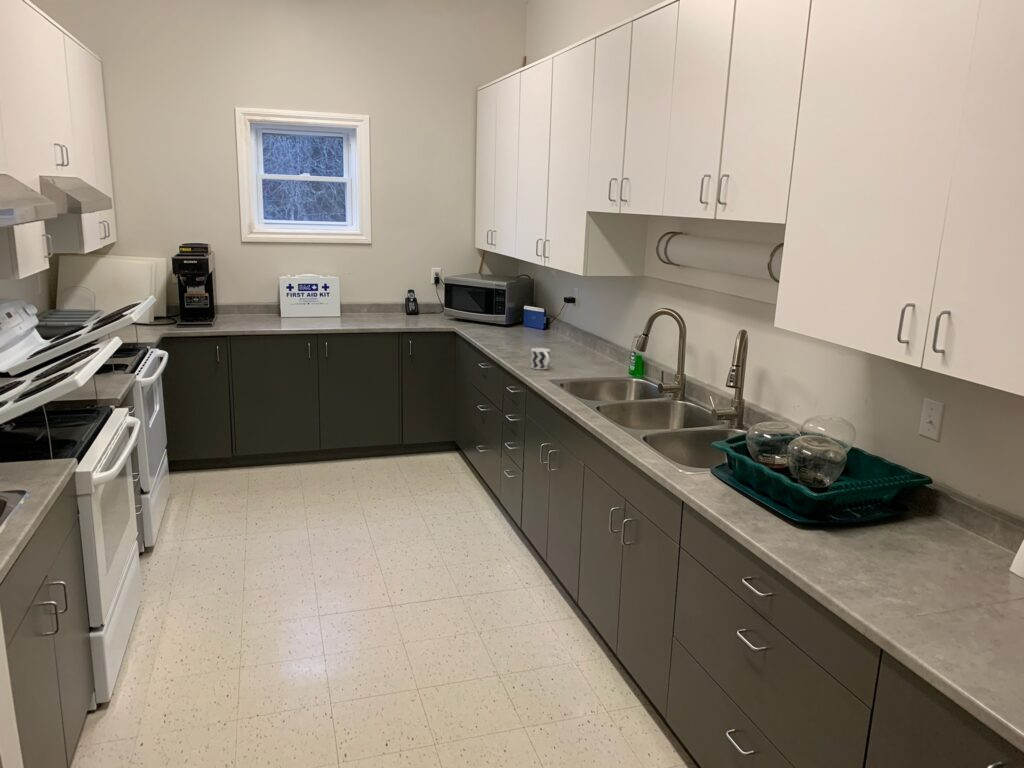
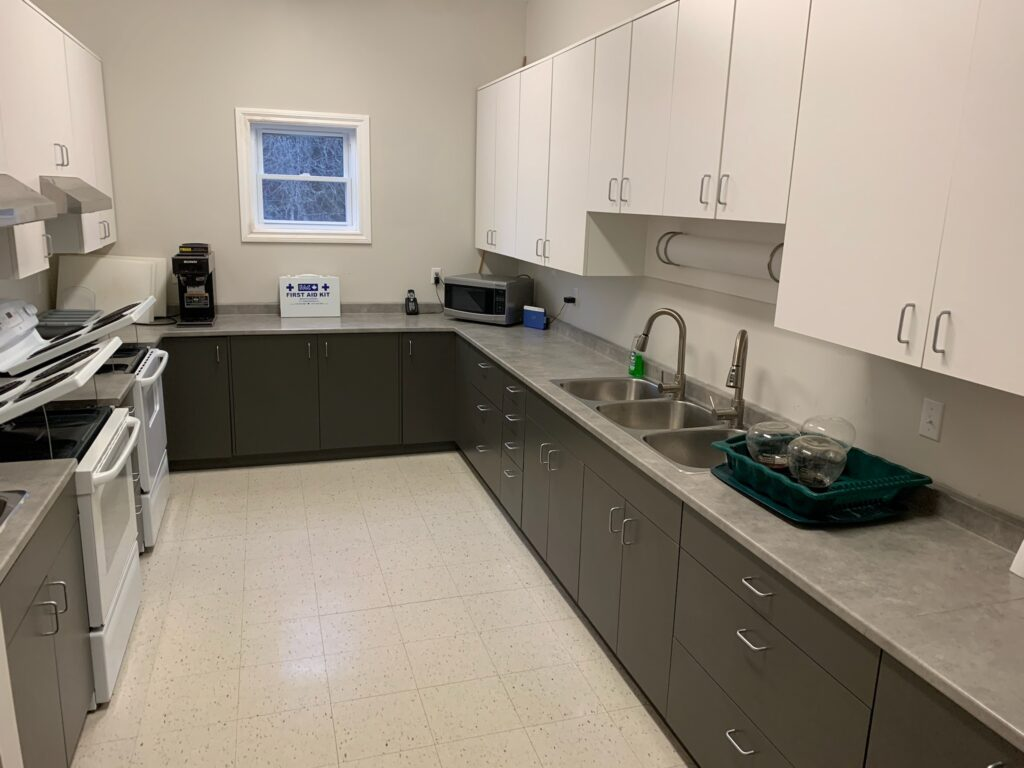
- cup (541, 359)
